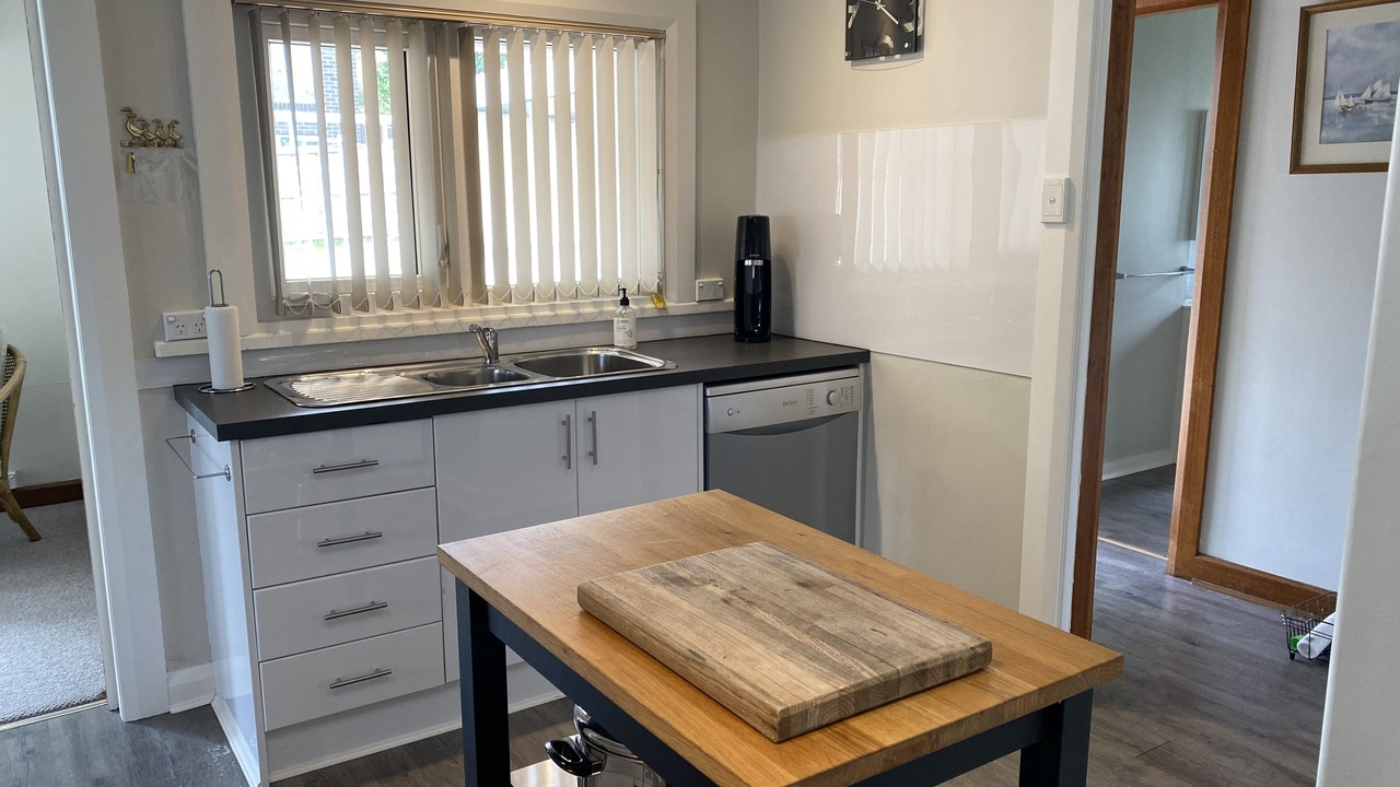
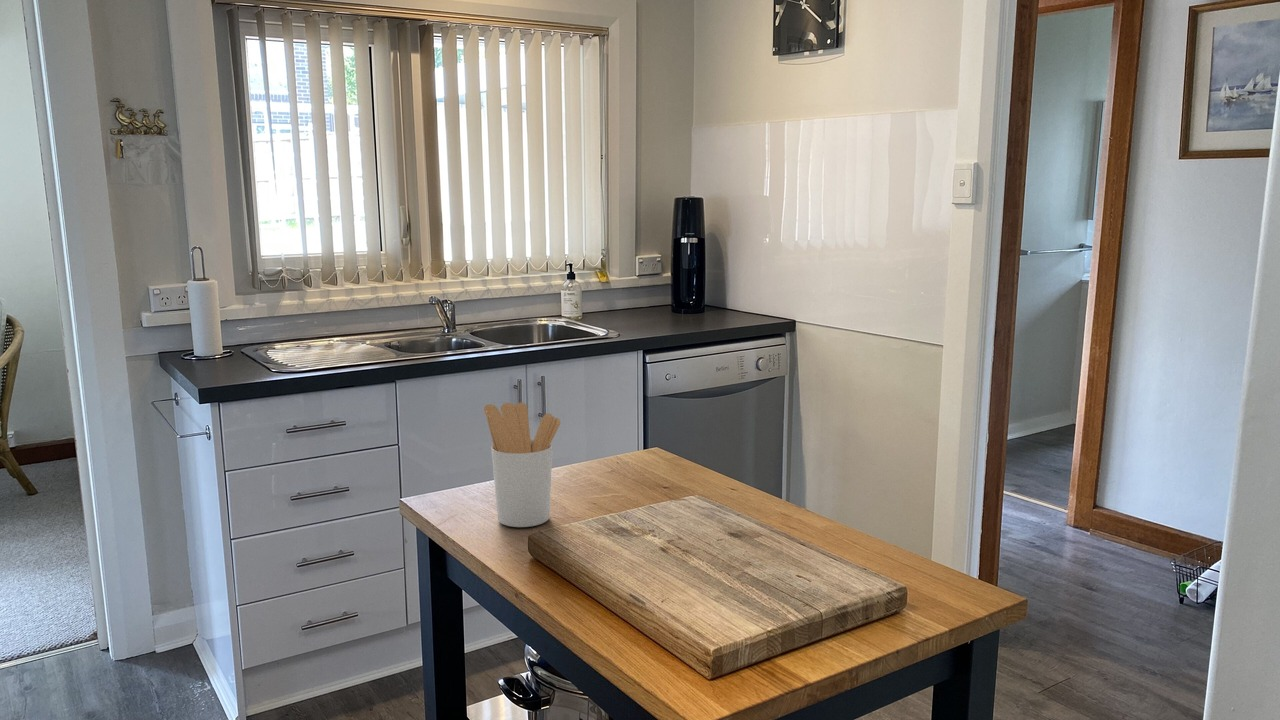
+ utensil holder (517, 460)
